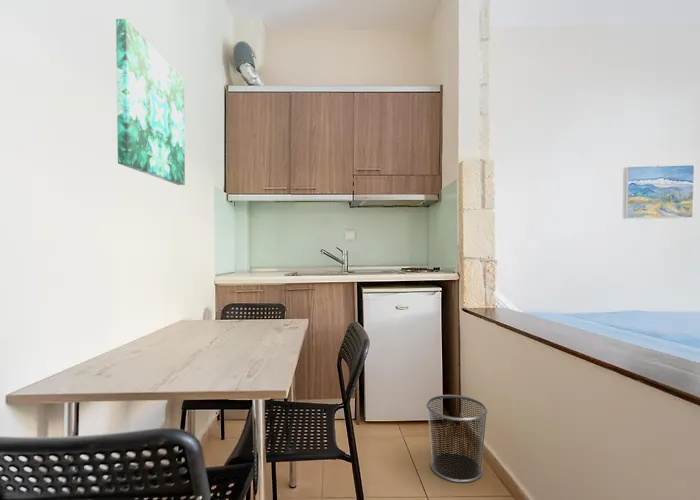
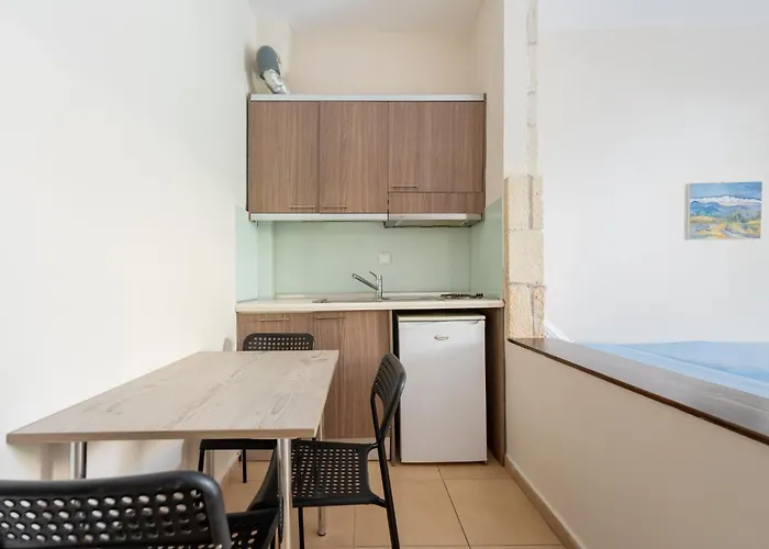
- wall art (155, 115)
- waste bin (456, 436)
